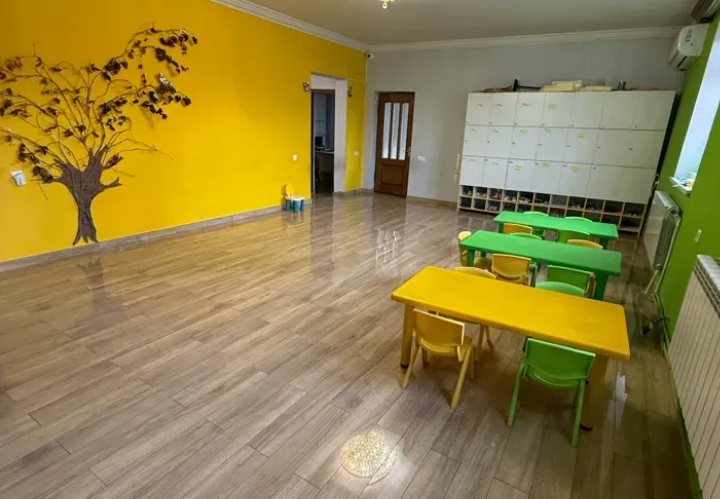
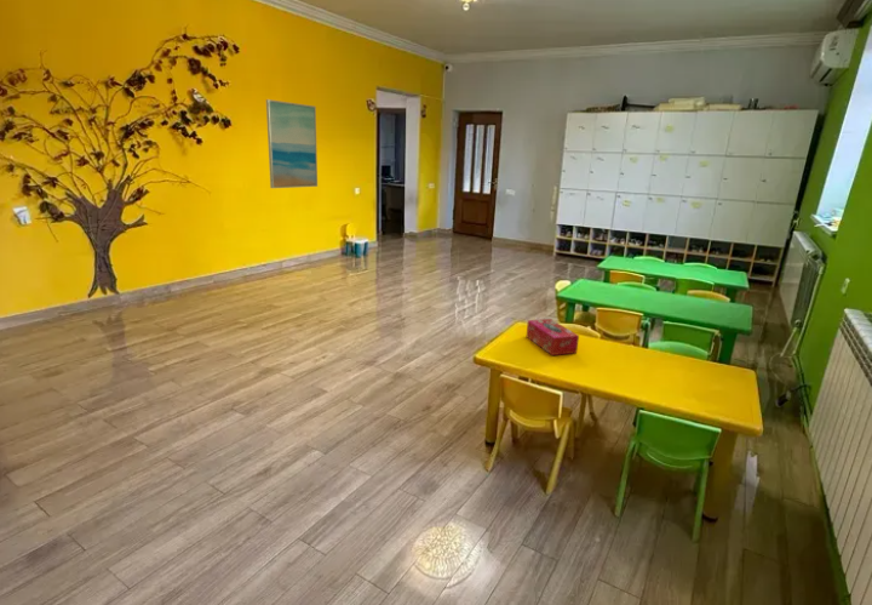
+ tissue box (551, 336)
+ wall art (293, 145)
